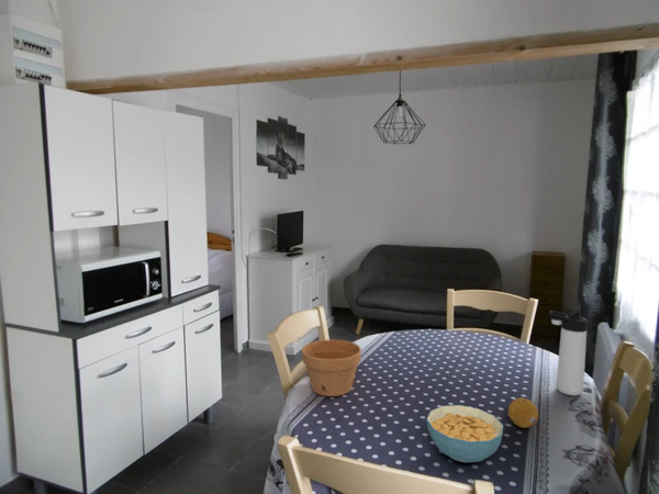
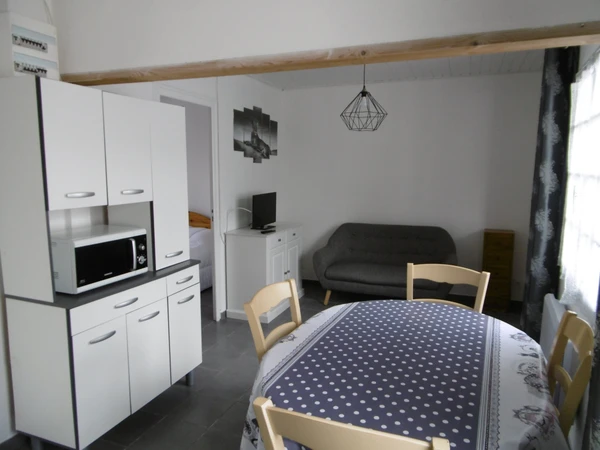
- cereal bowl (463, 439)
- flower pot (331, 368)
- thermos bottle (566, 351)
- fruit (523, 412)
